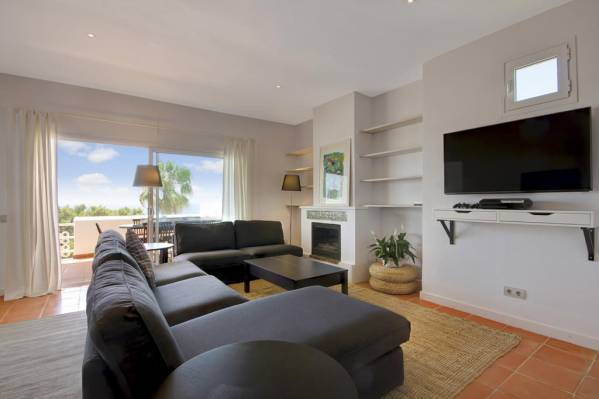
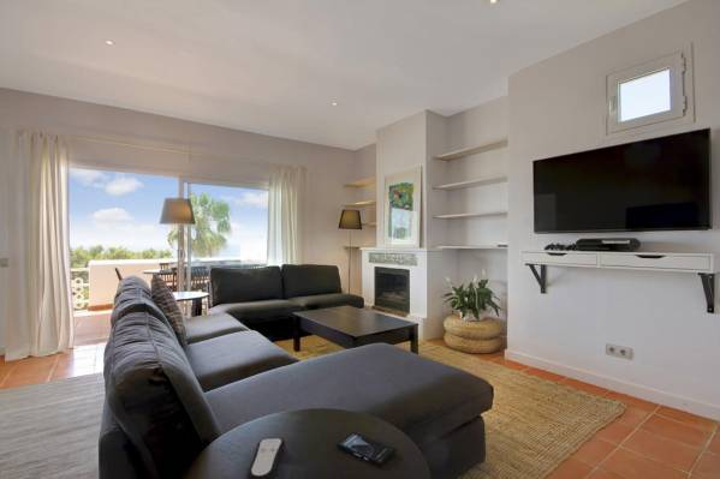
+ remote control (266, 457)
+ smartphone (365, 448)
